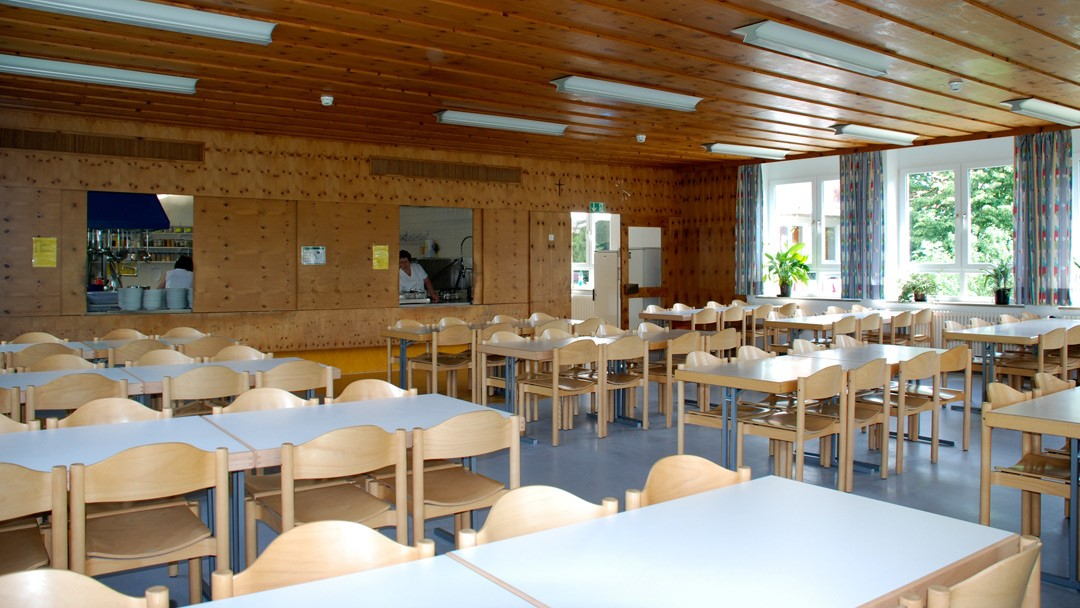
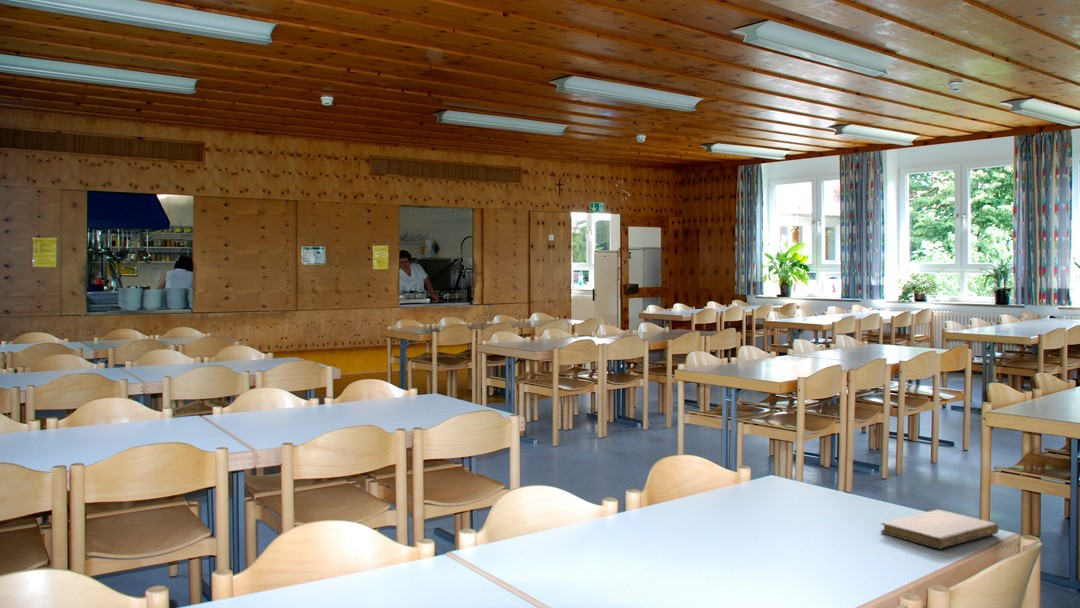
+ notebook (939, 528)
